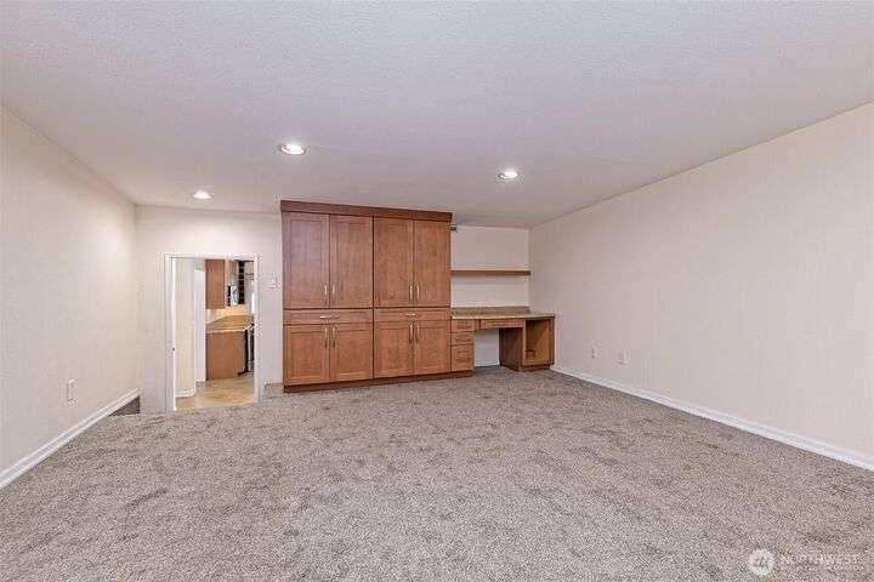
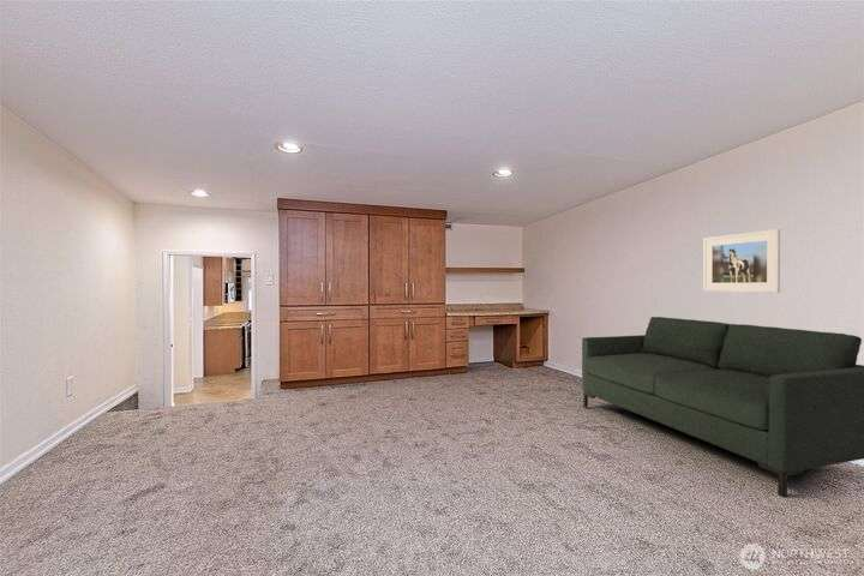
+ sofa (698, 378)
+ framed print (738, 263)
